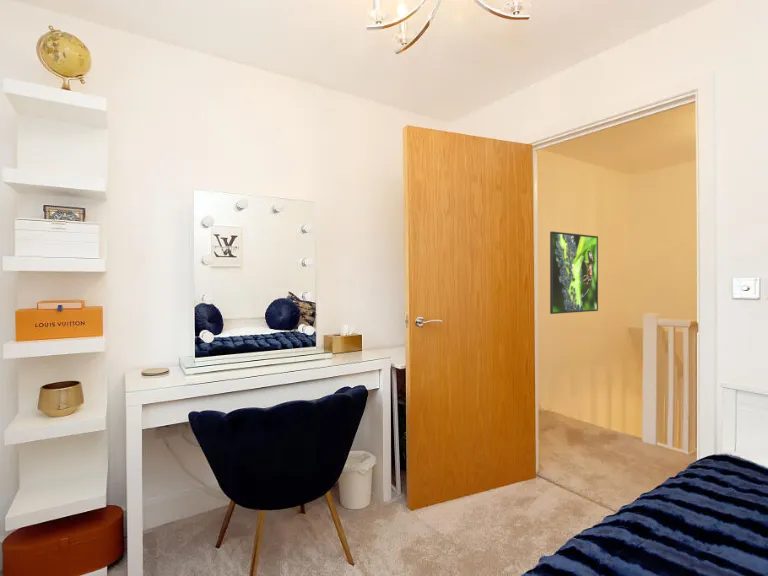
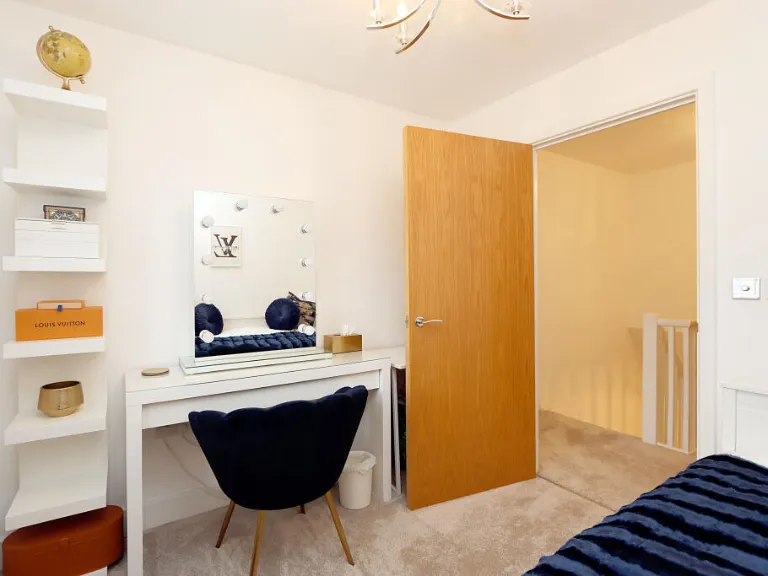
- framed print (575, 273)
